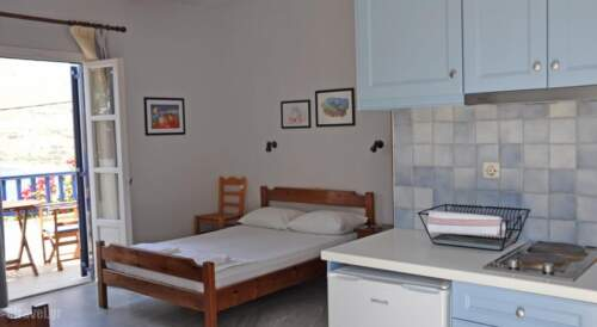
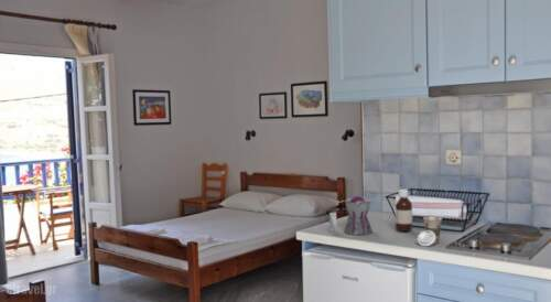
+ teapot (354, 214)
+ cup (430, 230)
+ bottle (403, 209)
